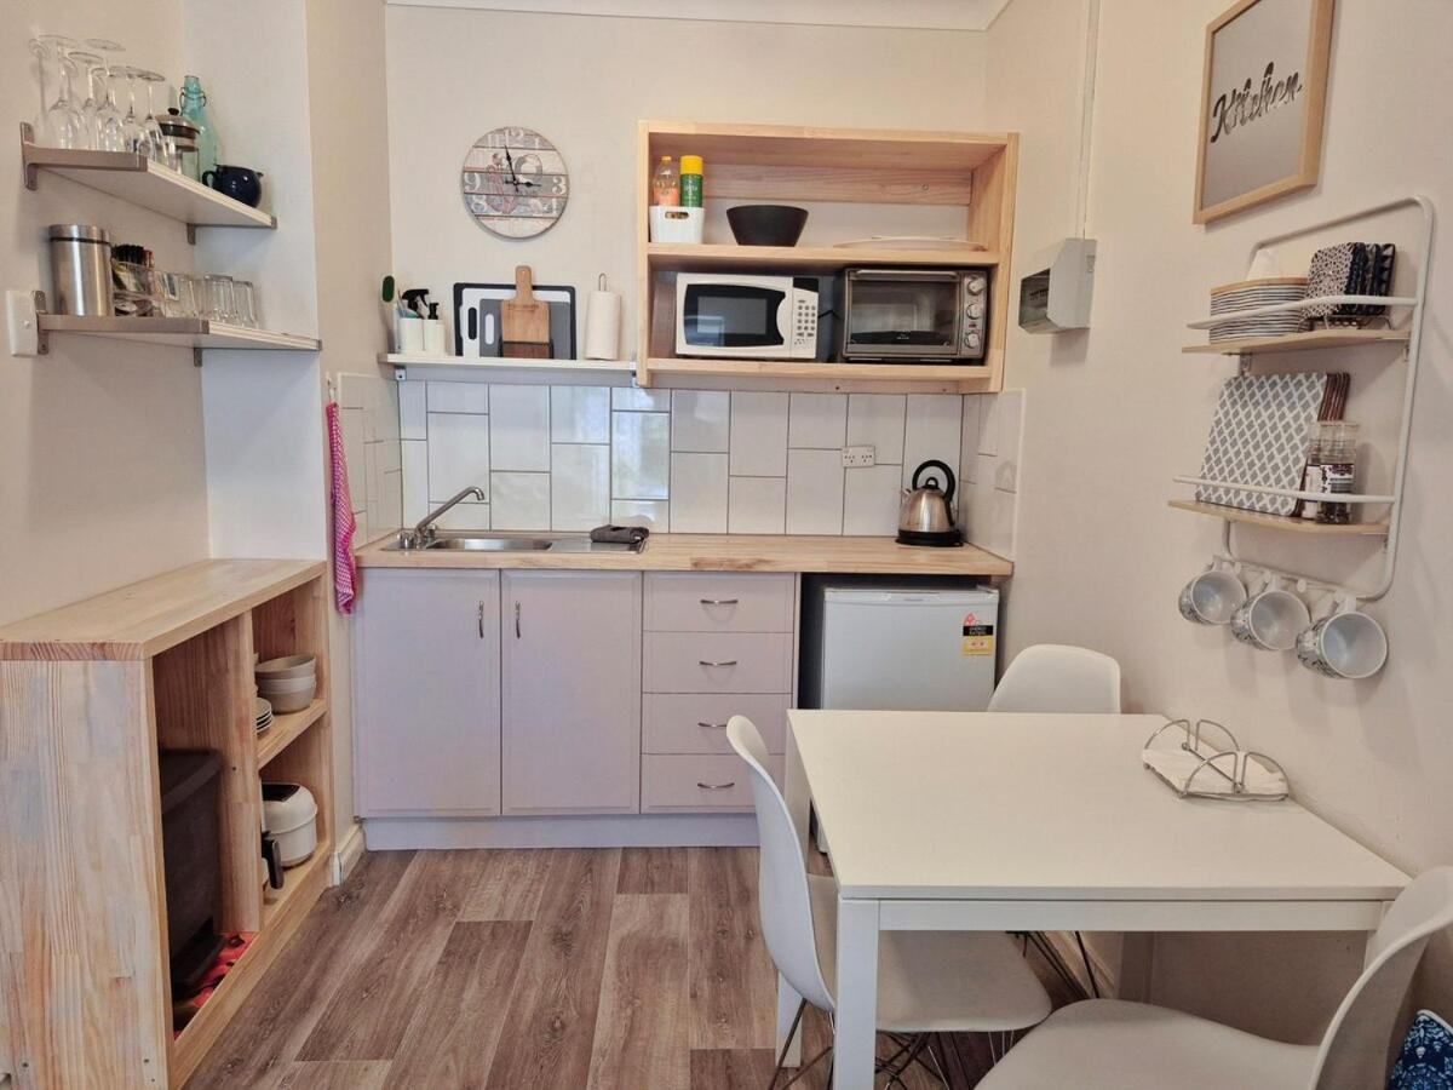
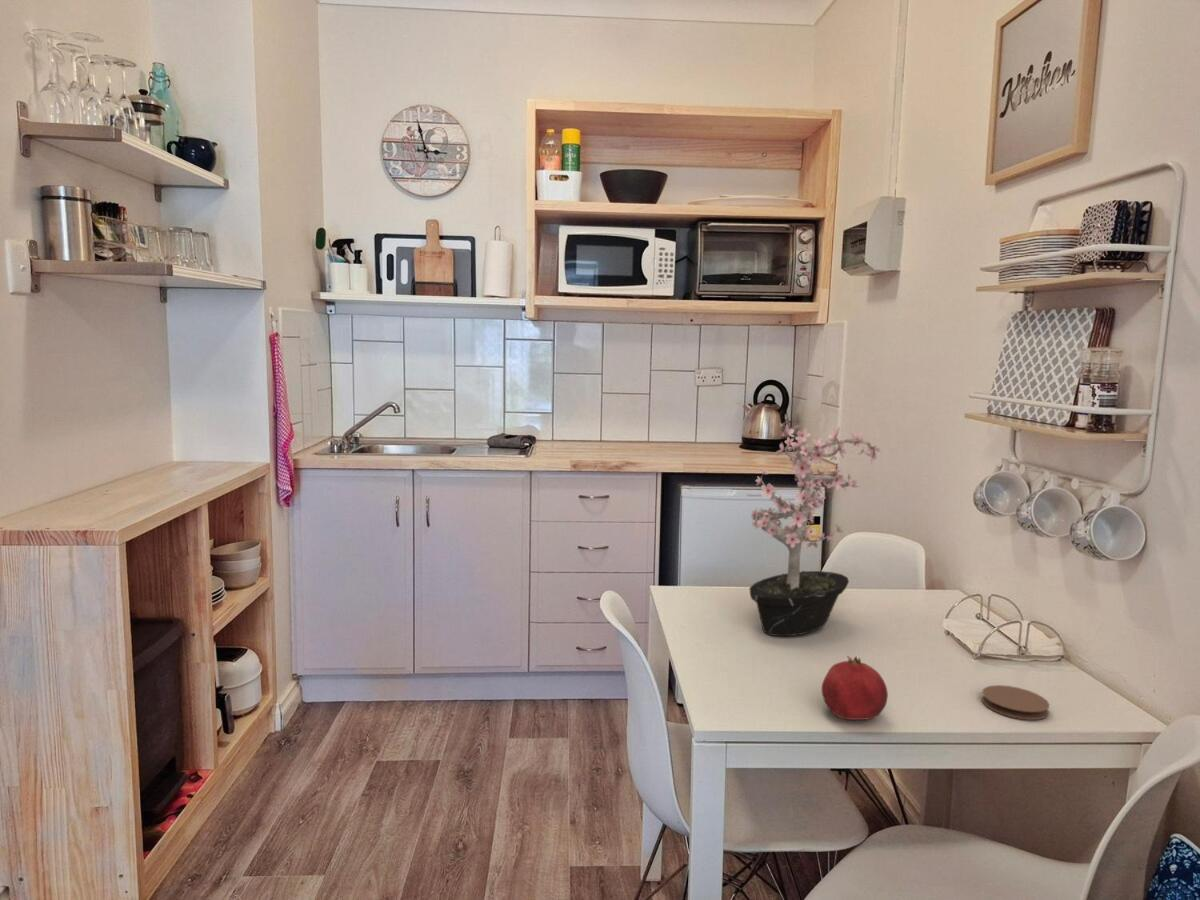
+ fruit (854, 685)
+ potted plant (811, 517)
+ coaster (1014, 701)
